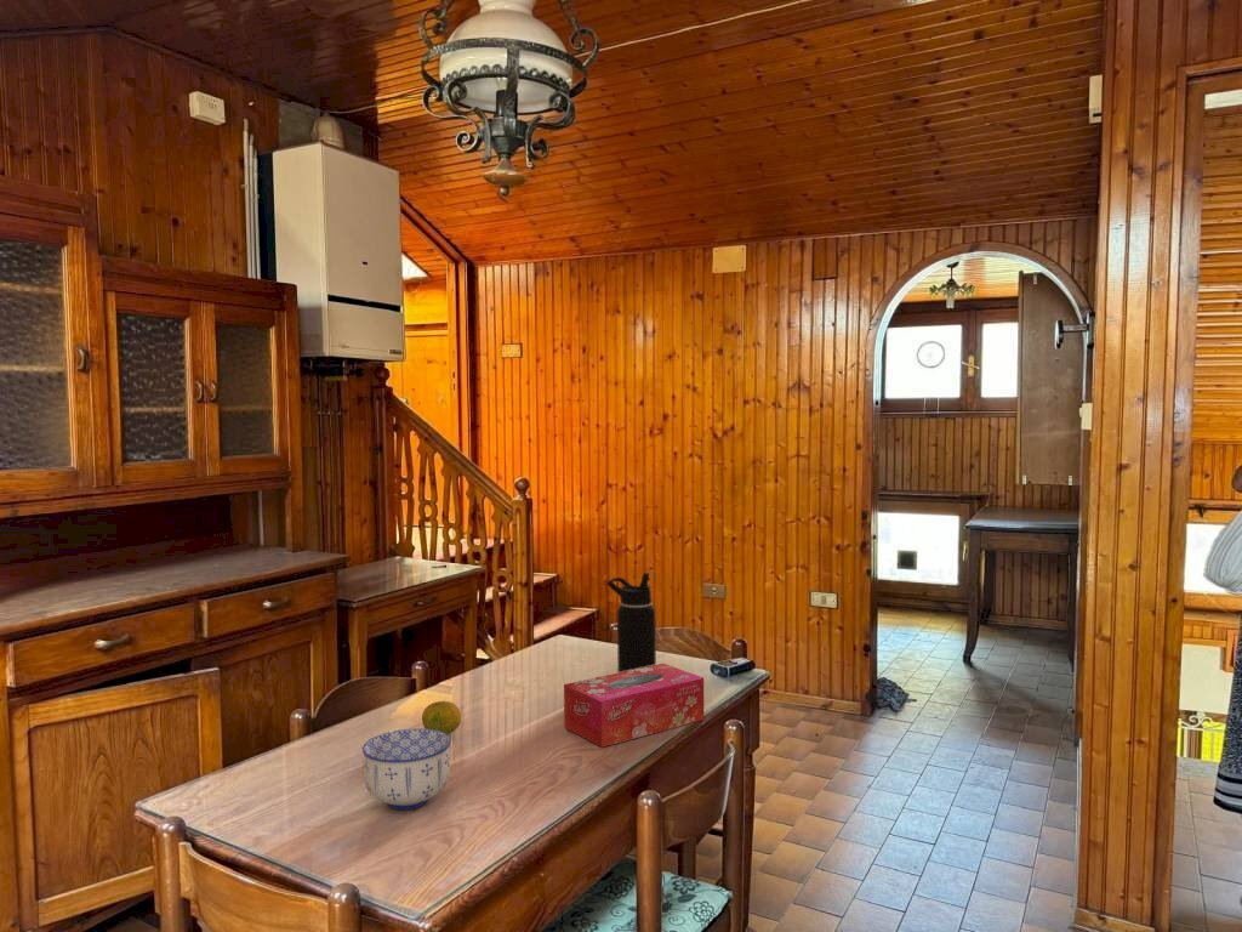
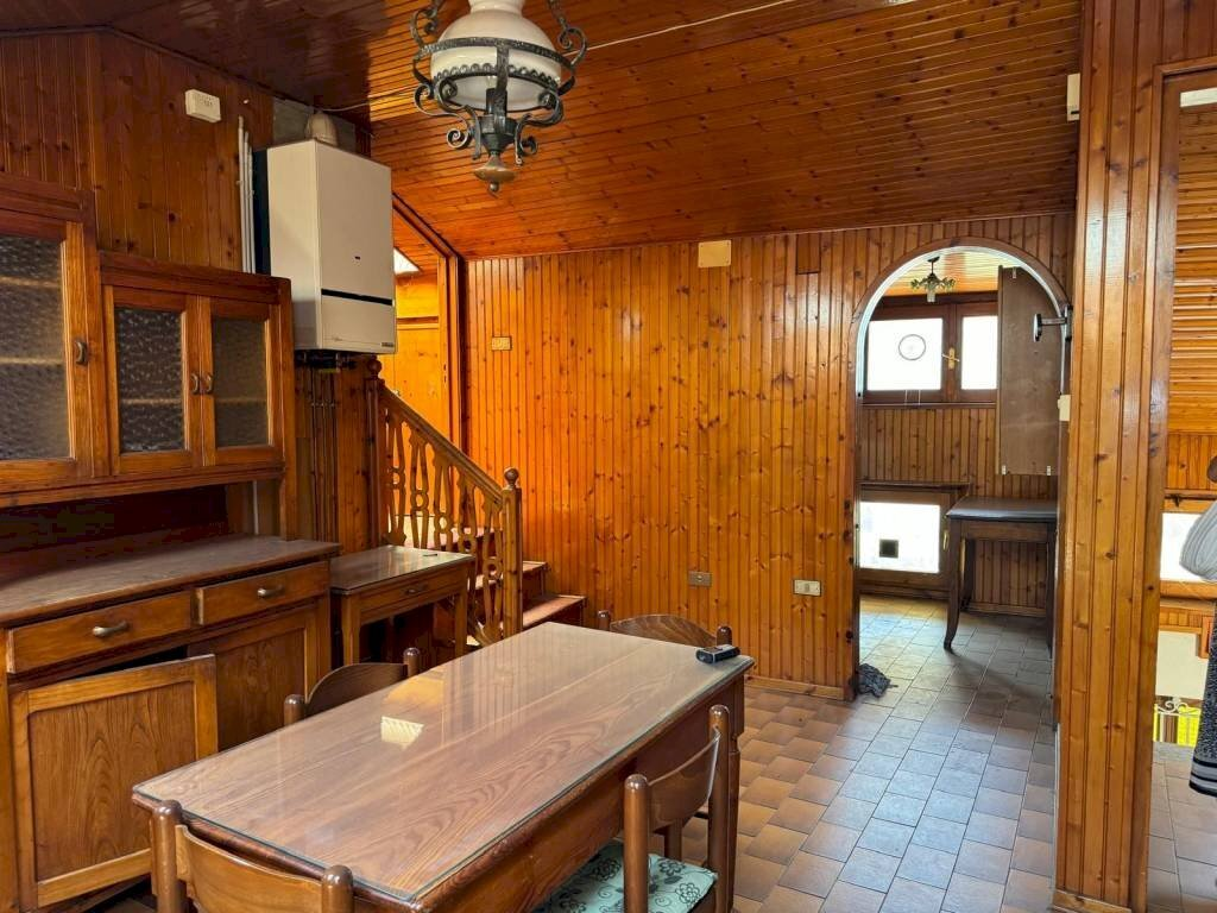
- tissue box (634, 701)
- bowl (408, 772)
- fruit (441, 717)
- water bottle (632, 626)
